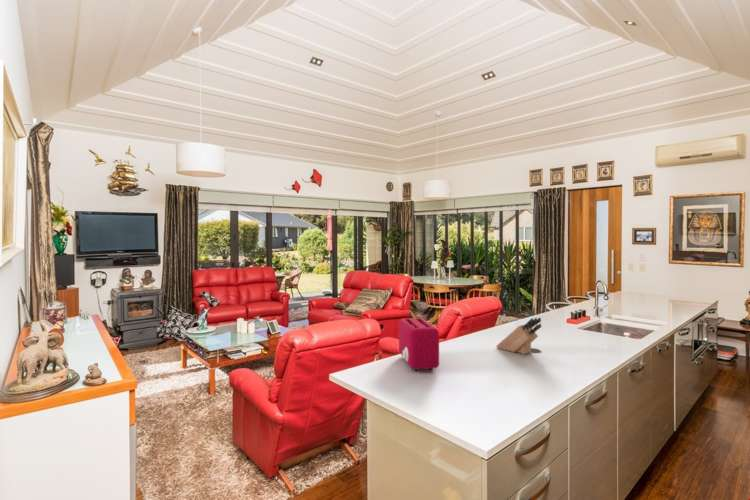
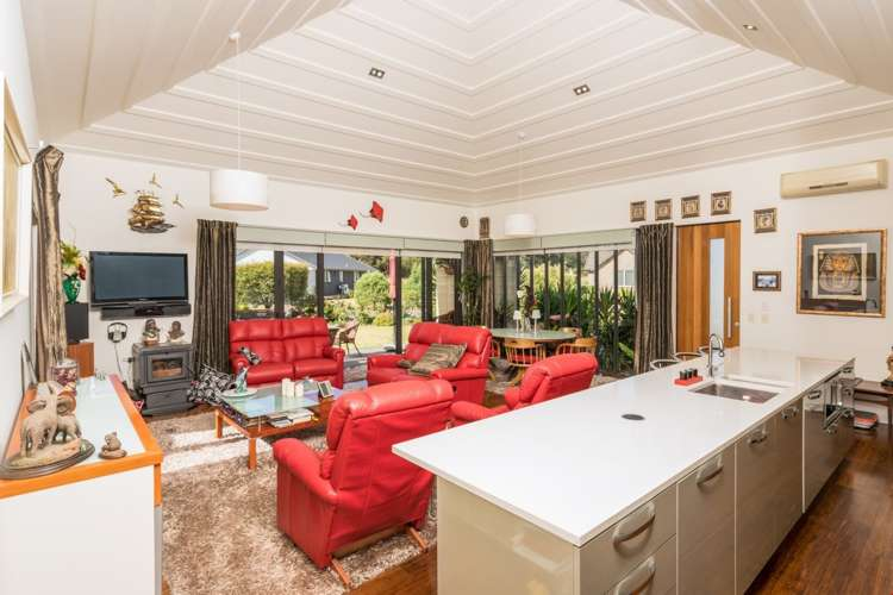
- toaster (416, 343)
- knife block (519, 332)
